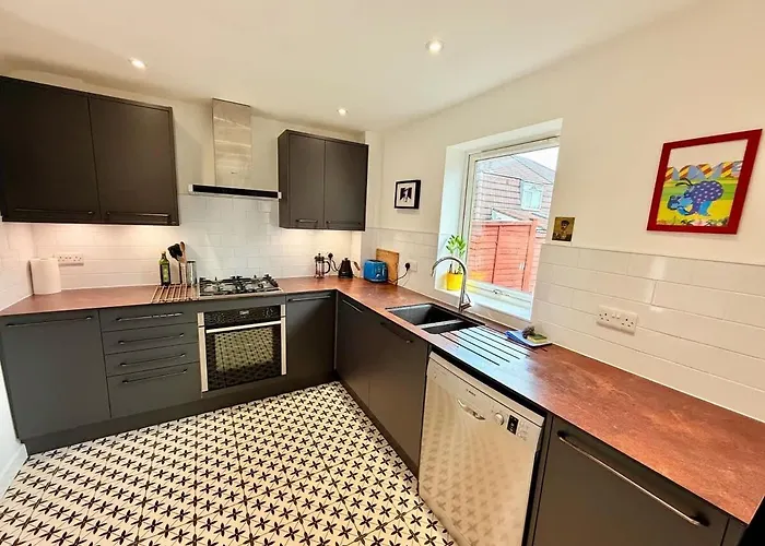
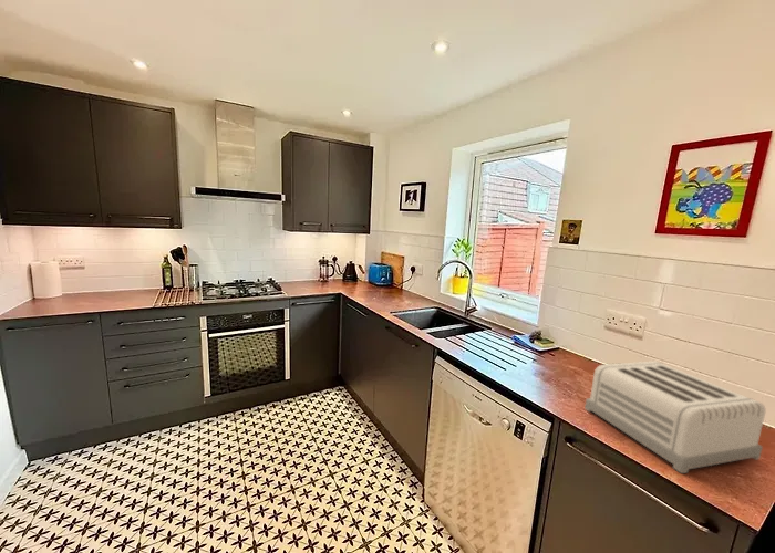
+ toaster (660, 403)
